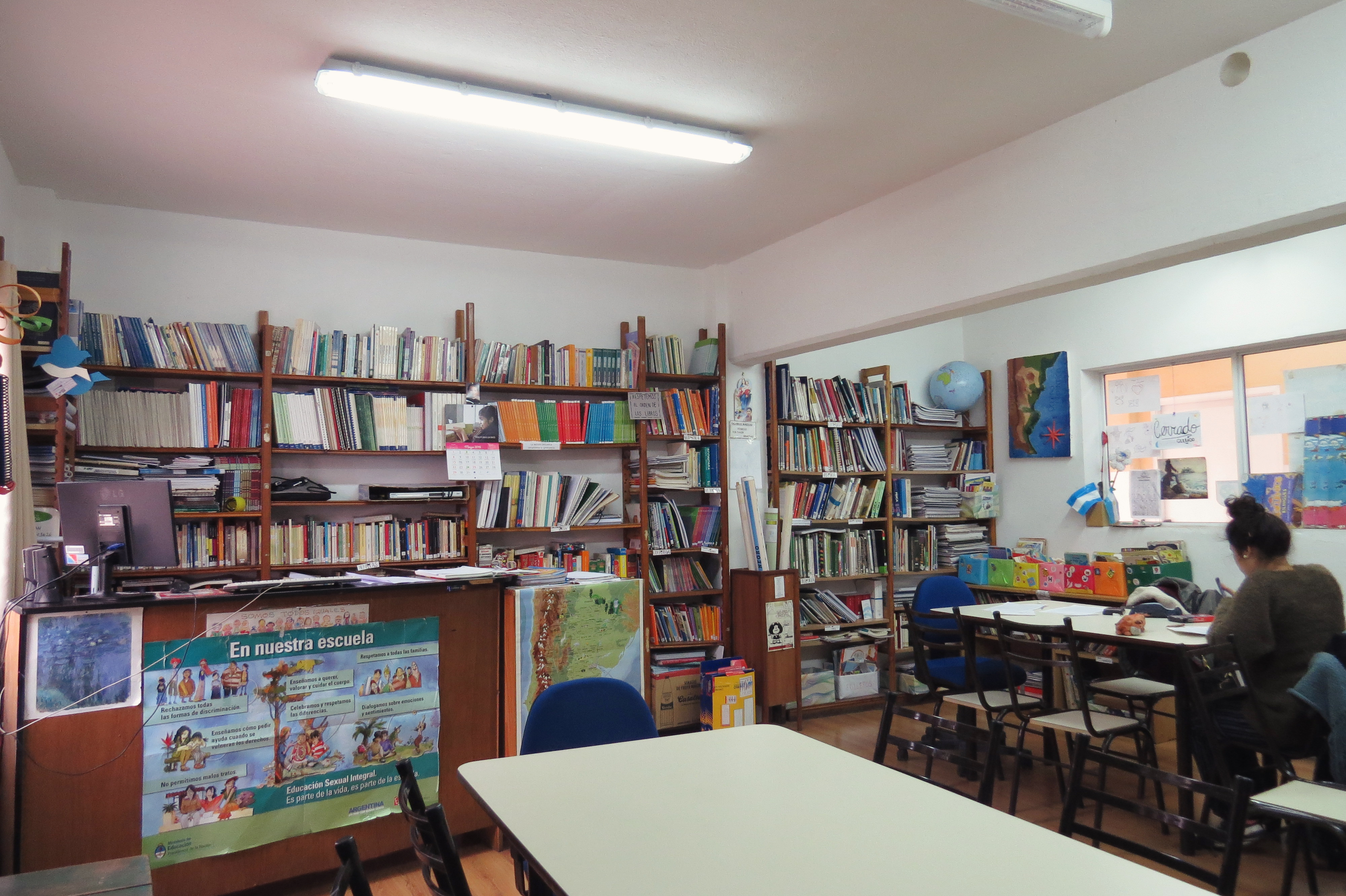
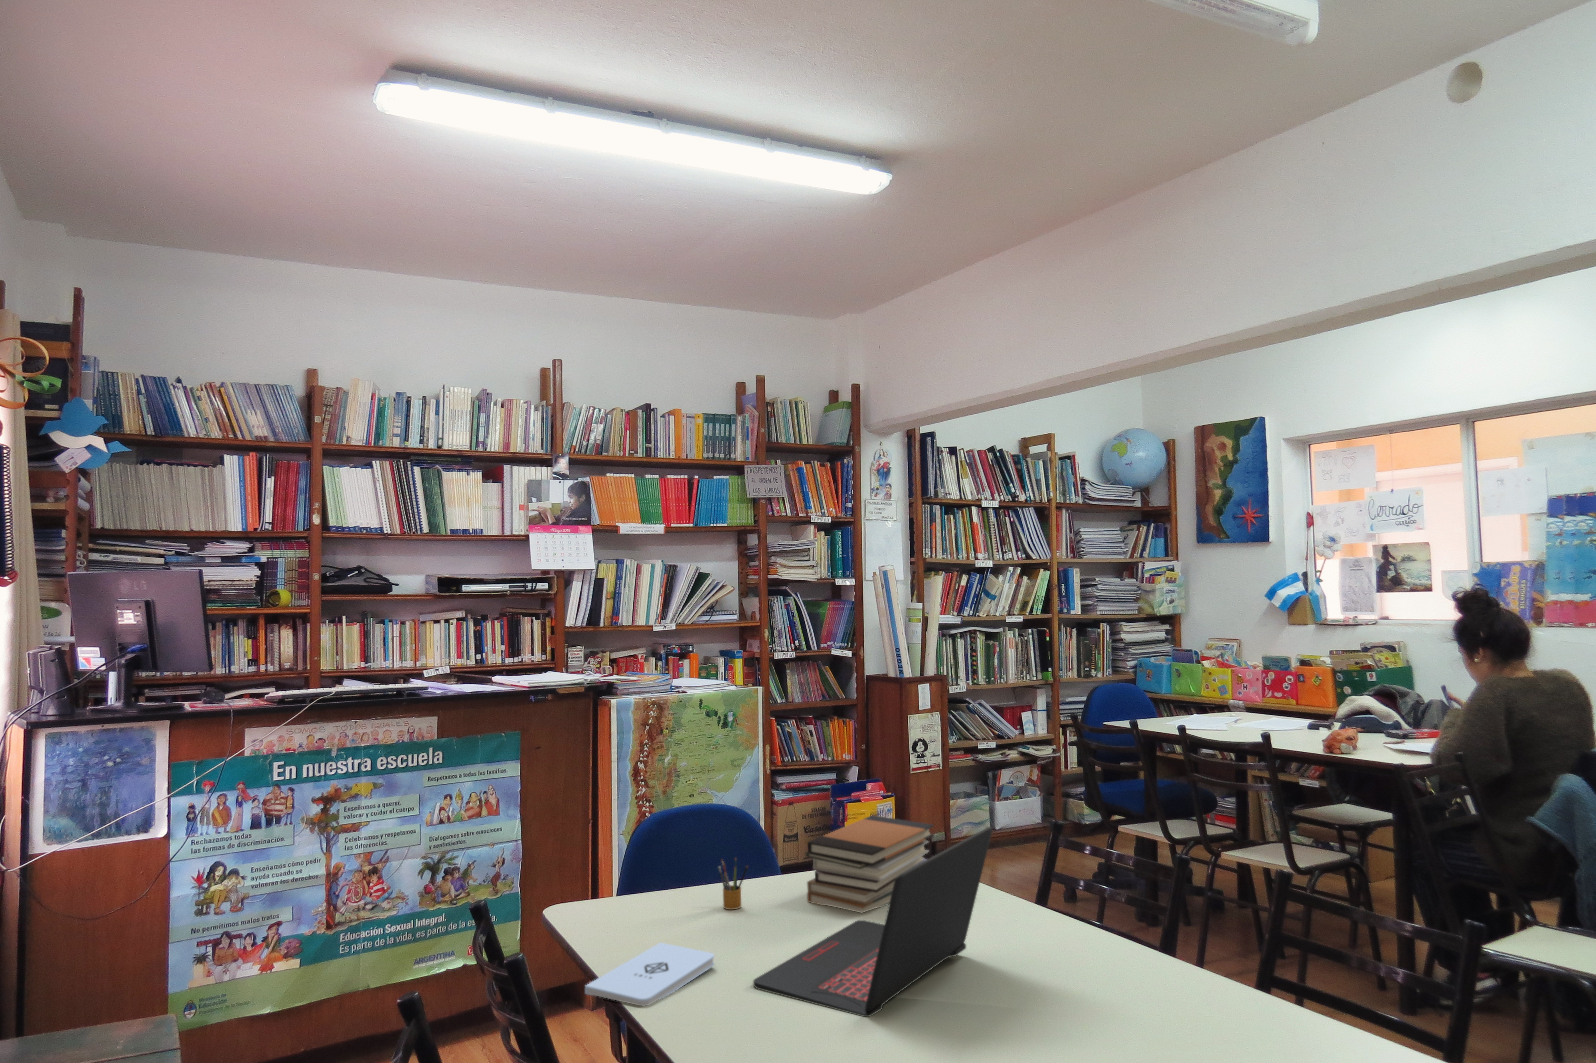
+ notepad (653, 974)
+ laptop (888, 908)
+ pencil box (733, 884)
+ book stack (872, 863)
